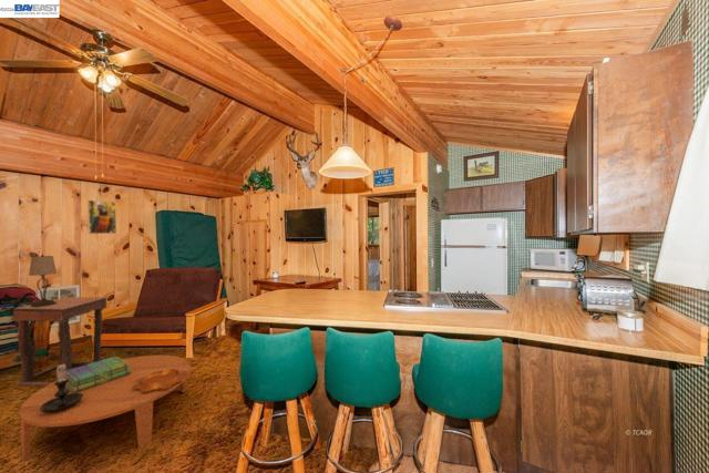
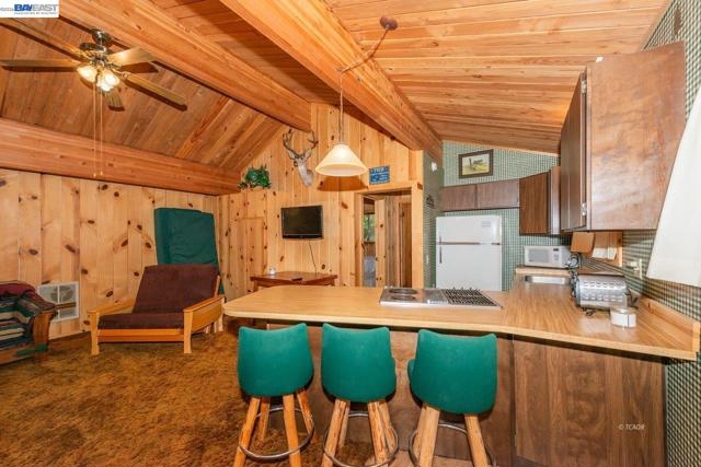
- coffee table (117, 400)
- stack of books (96, 372)
- table lamp (43, 279)
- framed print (102, 217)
- side table (63, 338)
- decorative bowl (161, 378)
- candle holder (61, 384)
